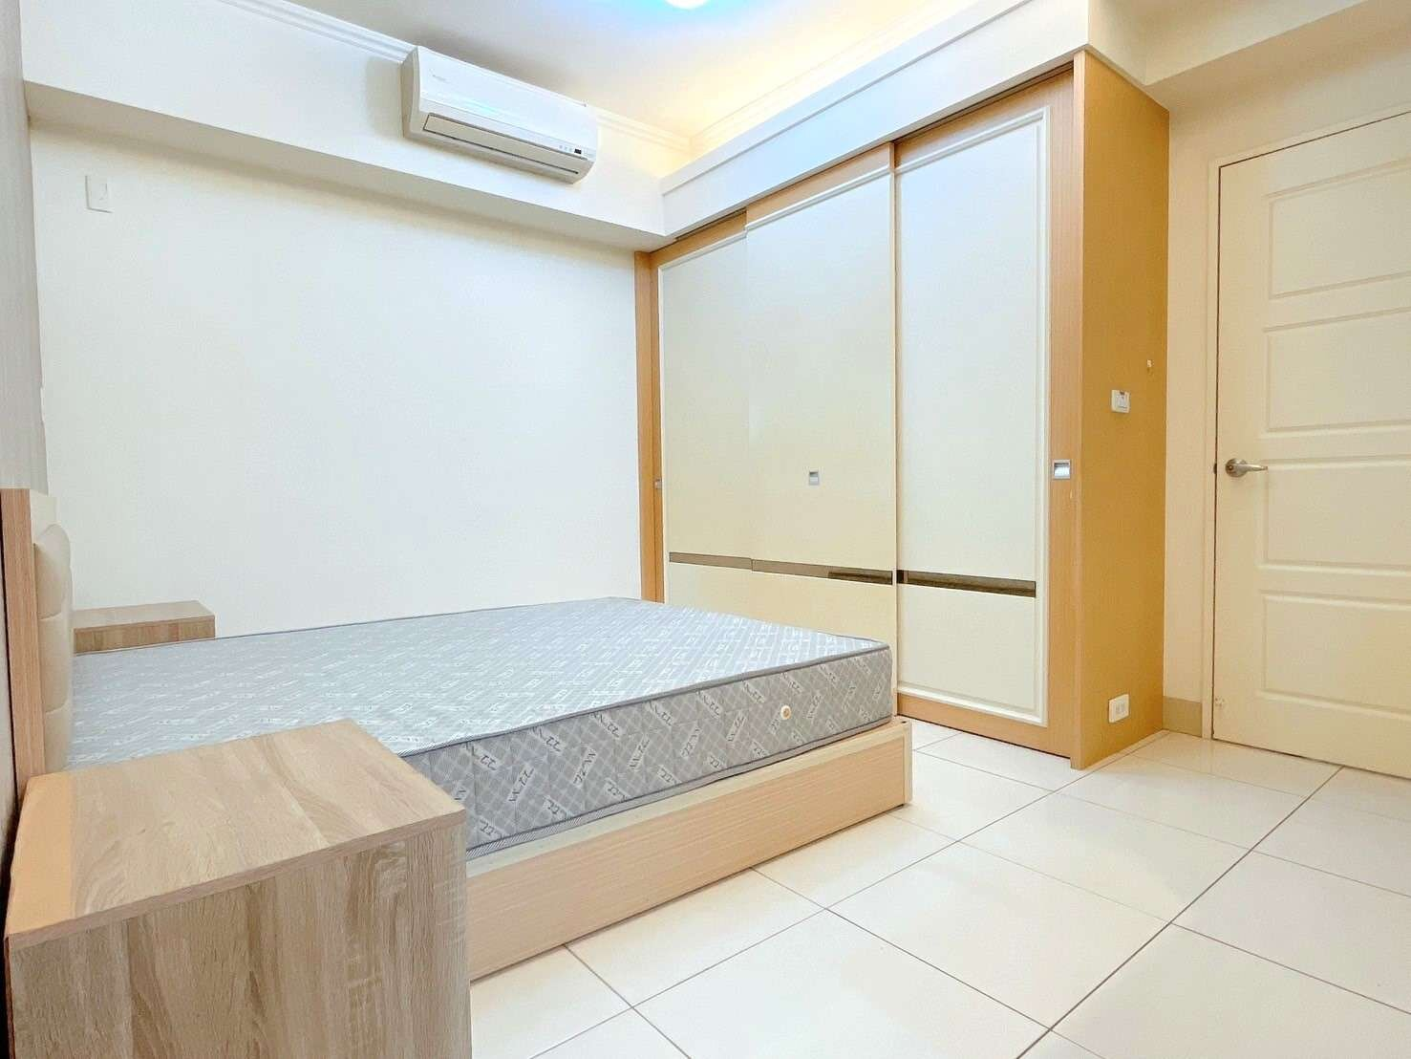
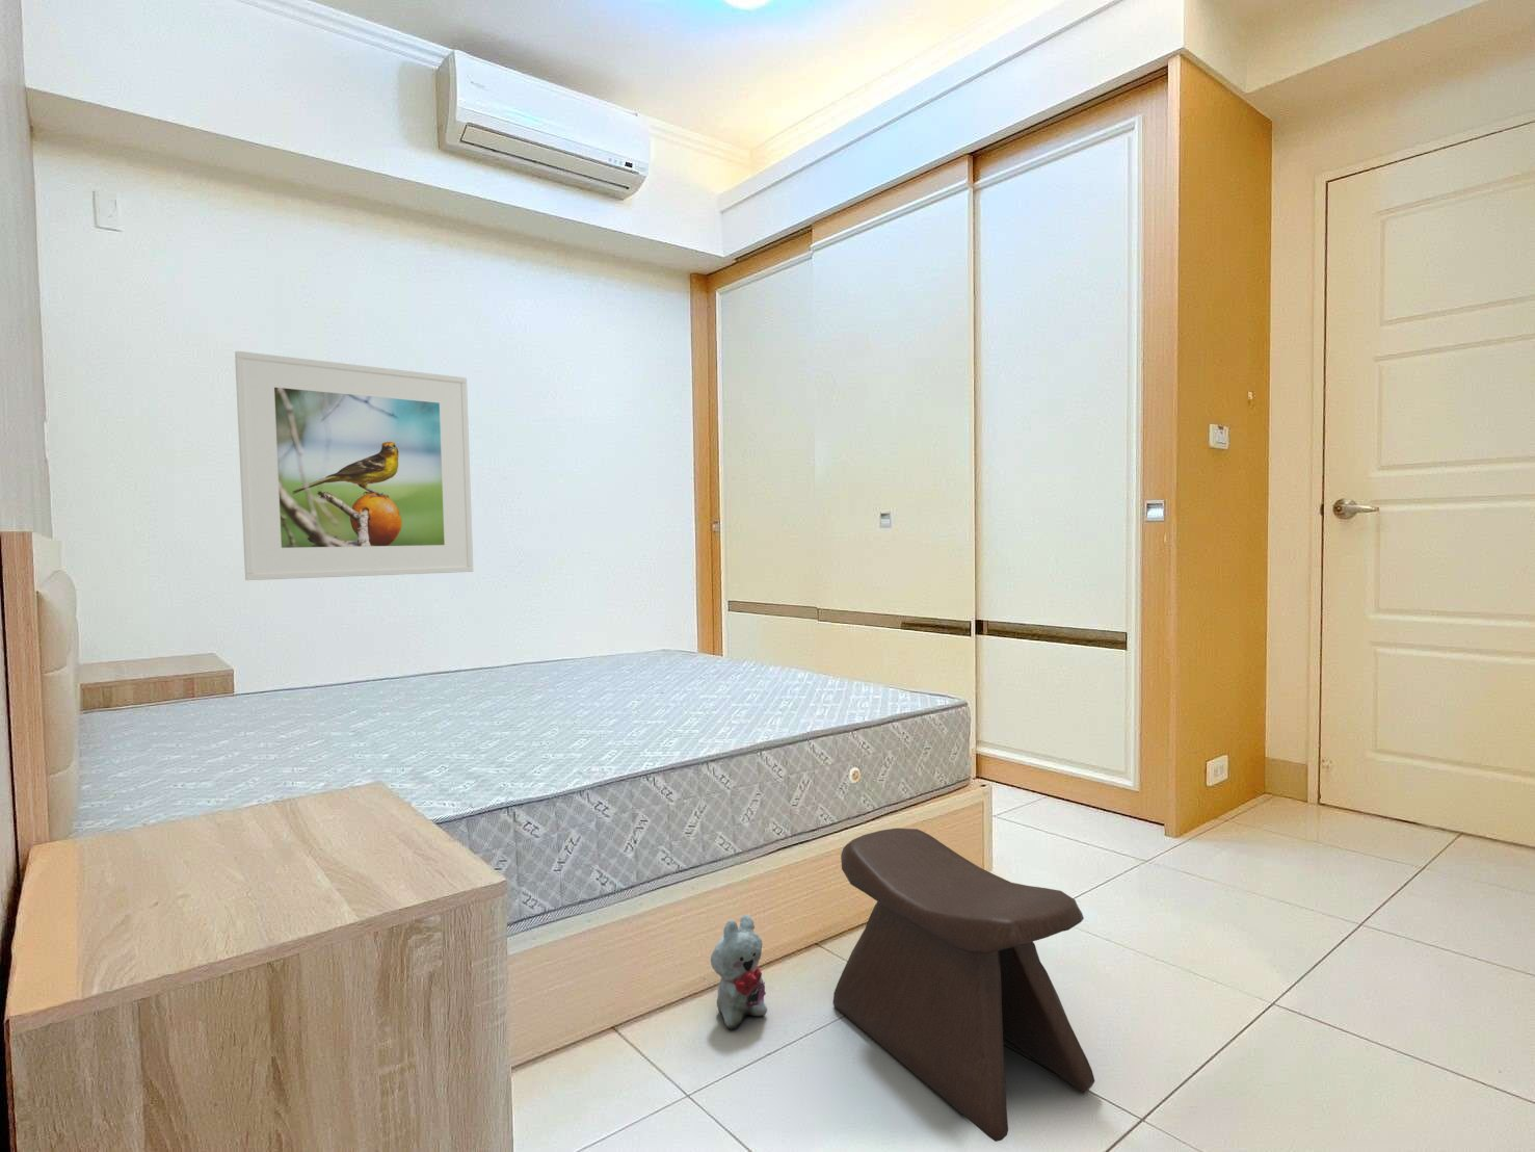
+ plush toy (738, 964)
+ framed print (364, 471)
+ stool (950, 955)
